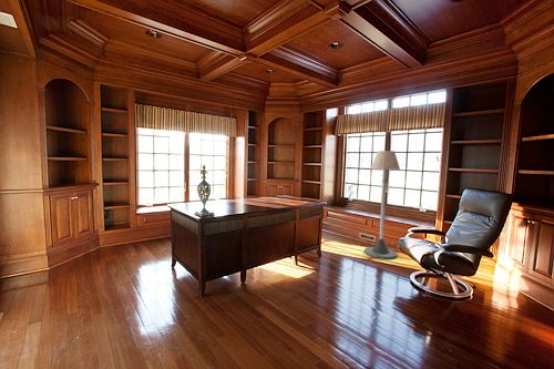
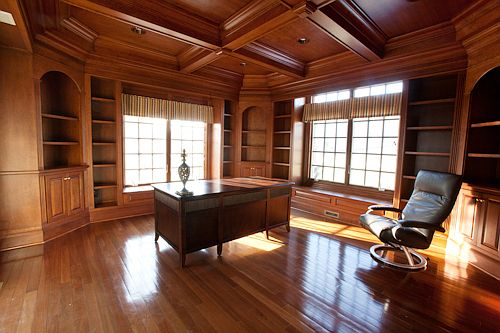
- floor lamp (382, 203)
